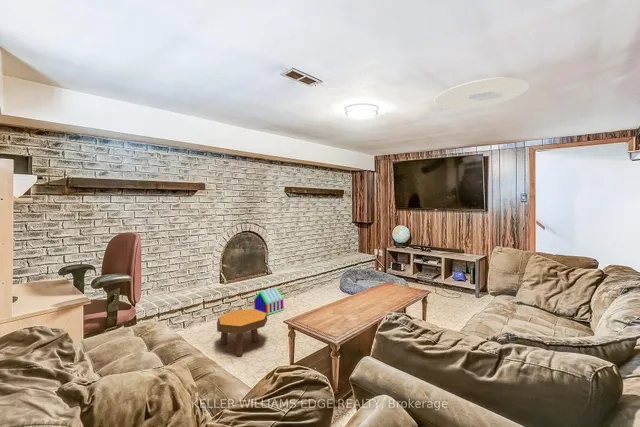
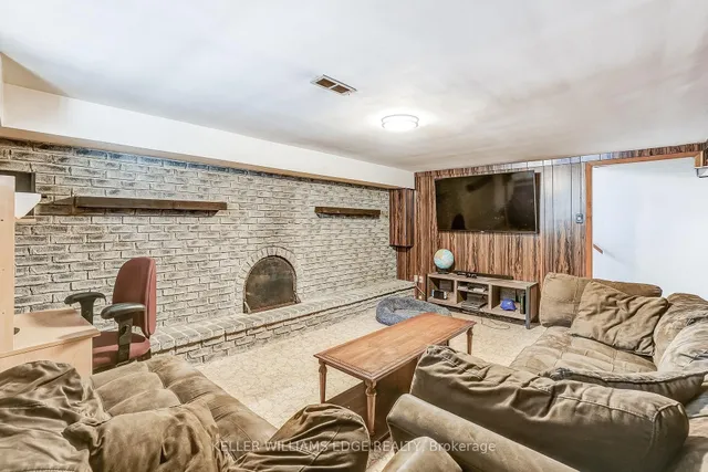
- footstool (243, 331)
- toy house (268, 299)
- ceiling light (478, 91)
